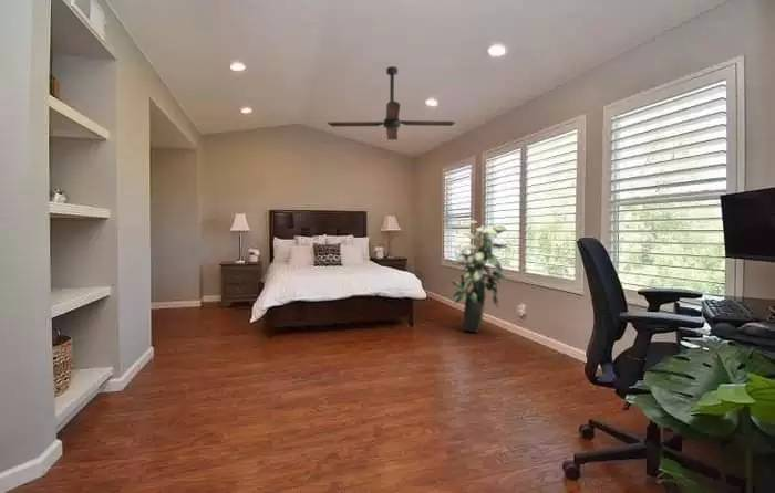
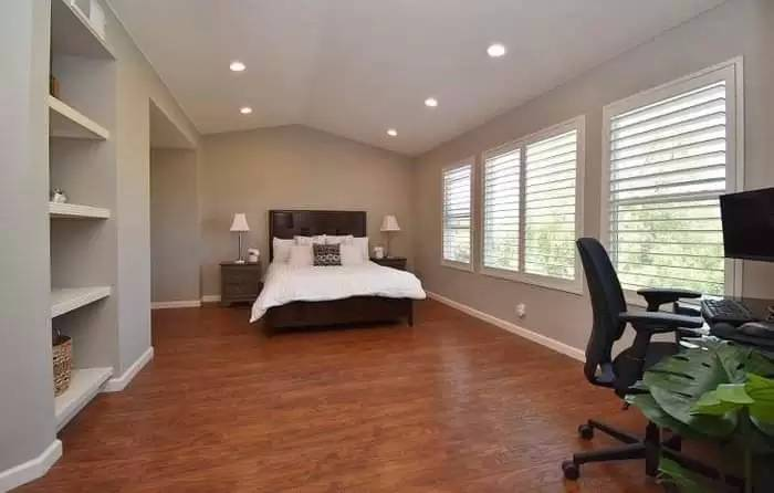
- ceiling fan (391, 98)
- indoor plant (477, 275)
